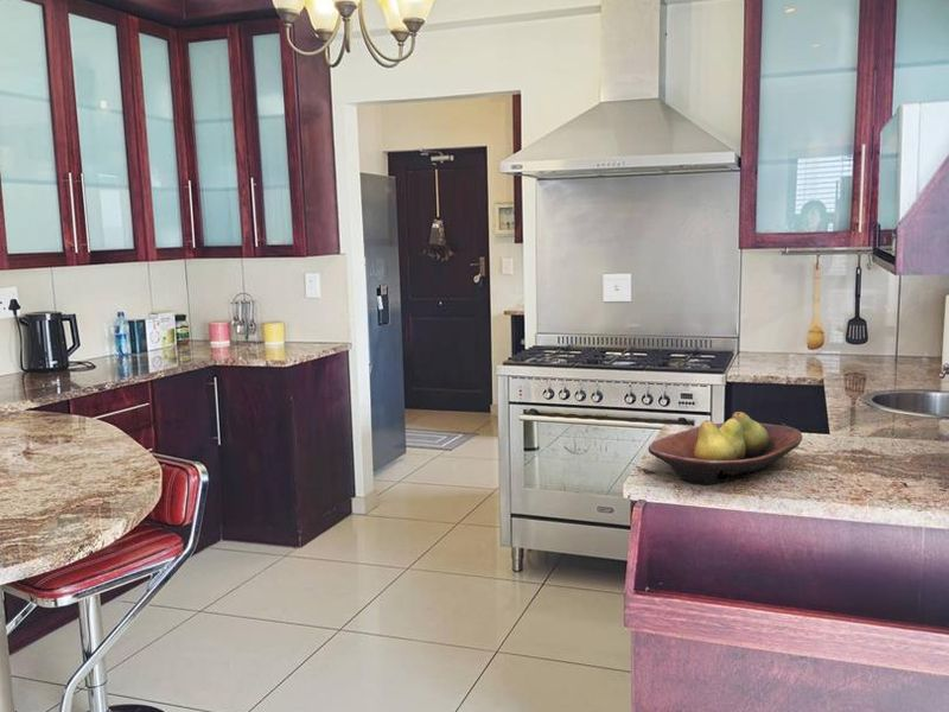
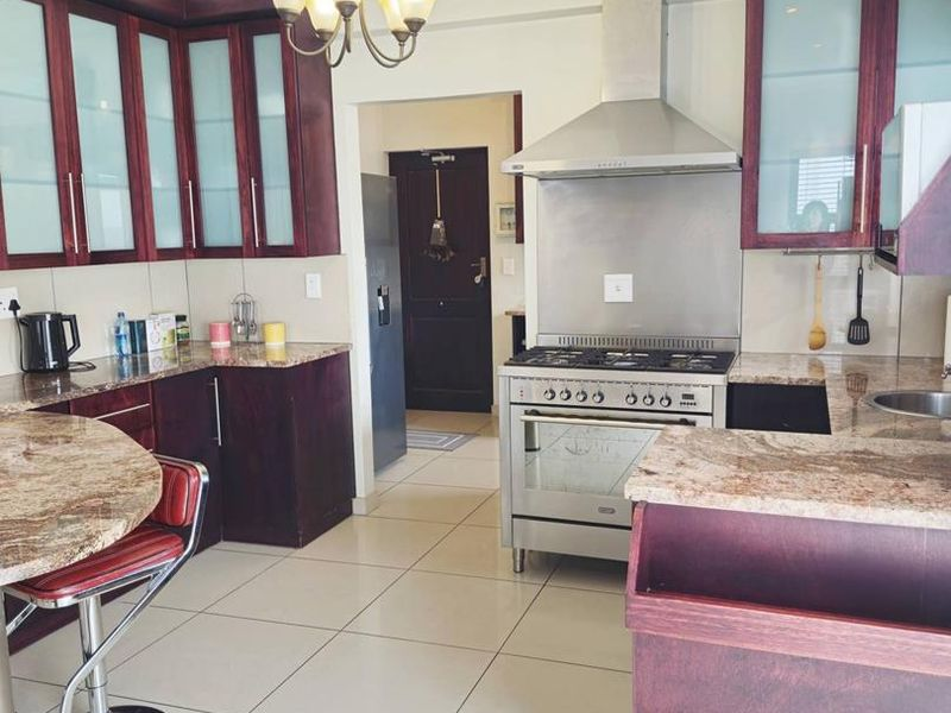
- fruit bowl (726, 443)
